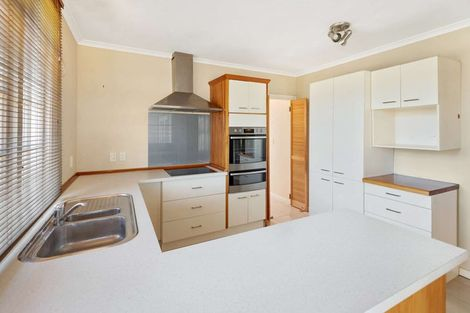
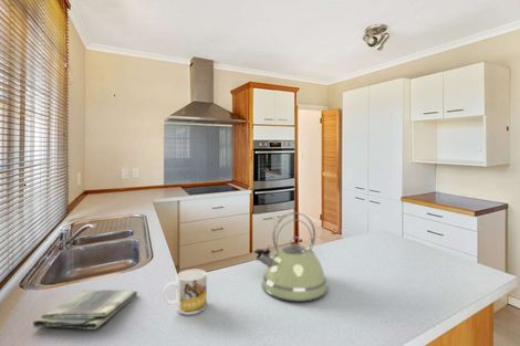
+ mug (185, 291)
+ kettle (290, 249)
+ dish towel (90, 305)
